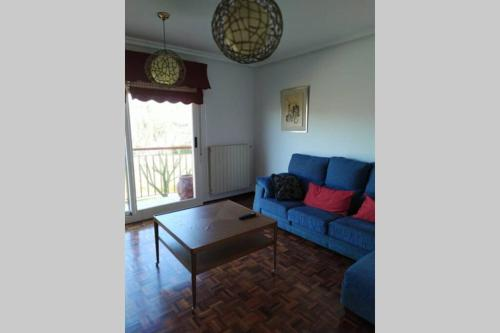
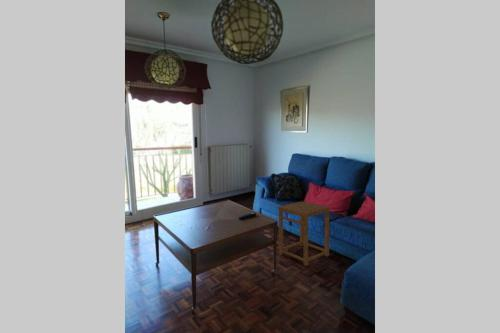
+ side table (303, 231)
